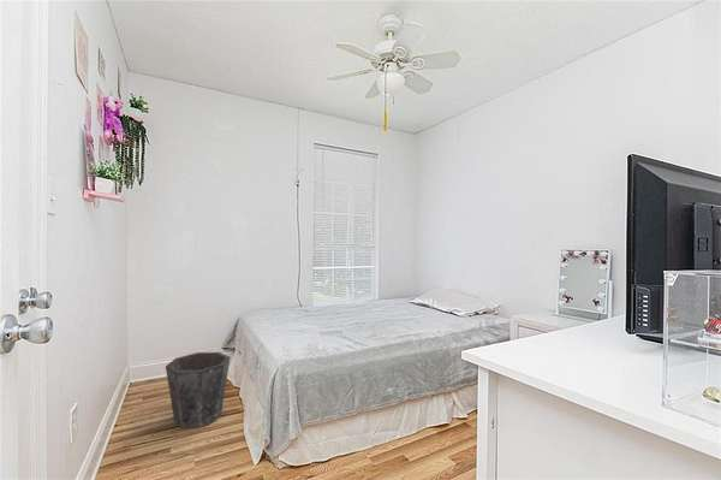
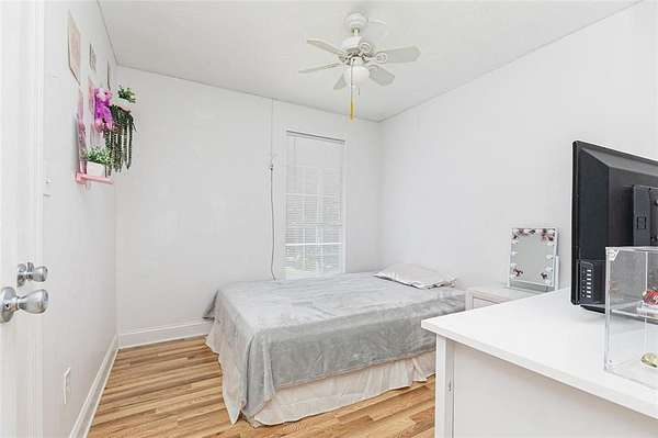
- waste bin (198, 389)
